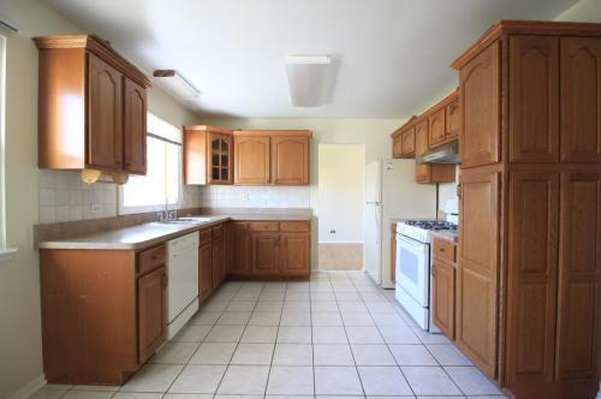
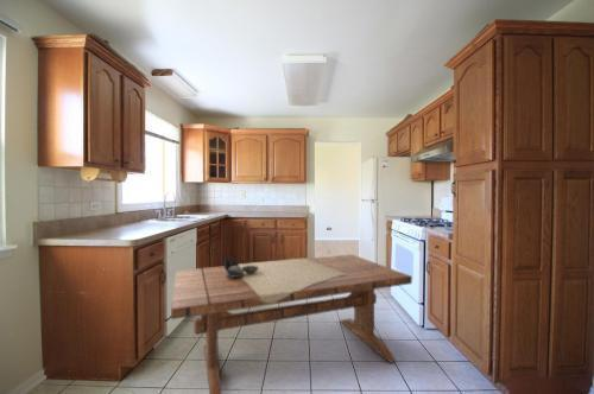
+ decorative bowl (239, 267)
+ dining table (289, 311)
